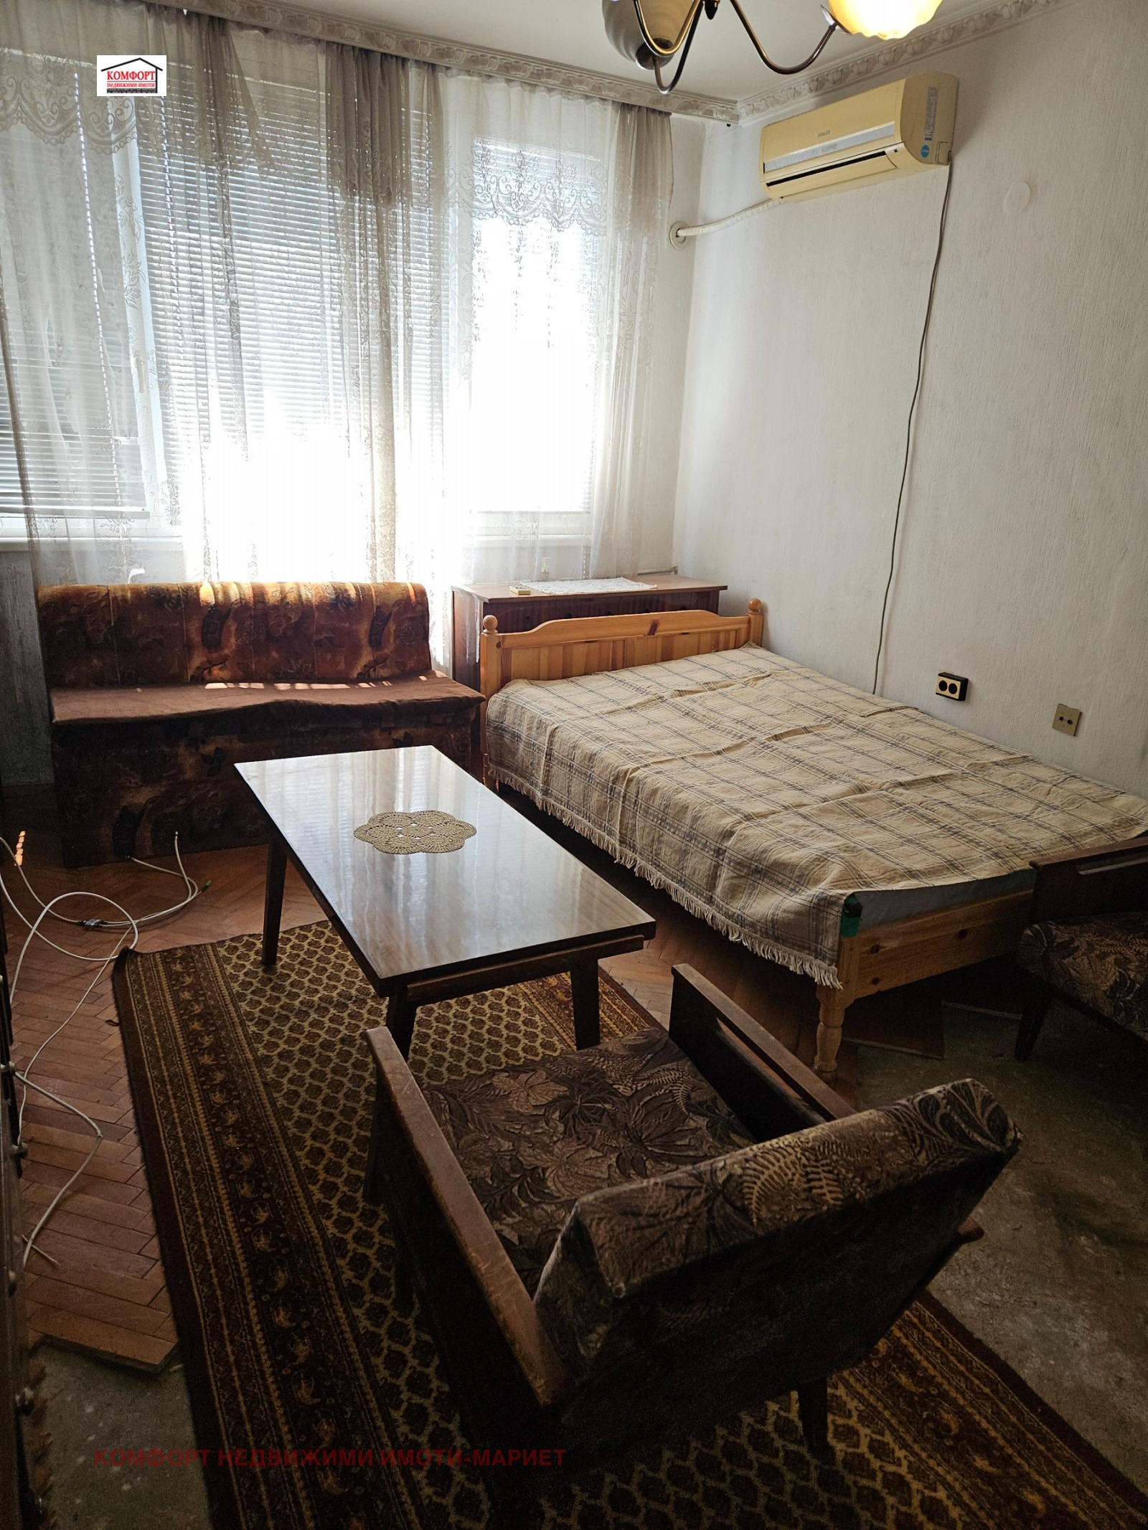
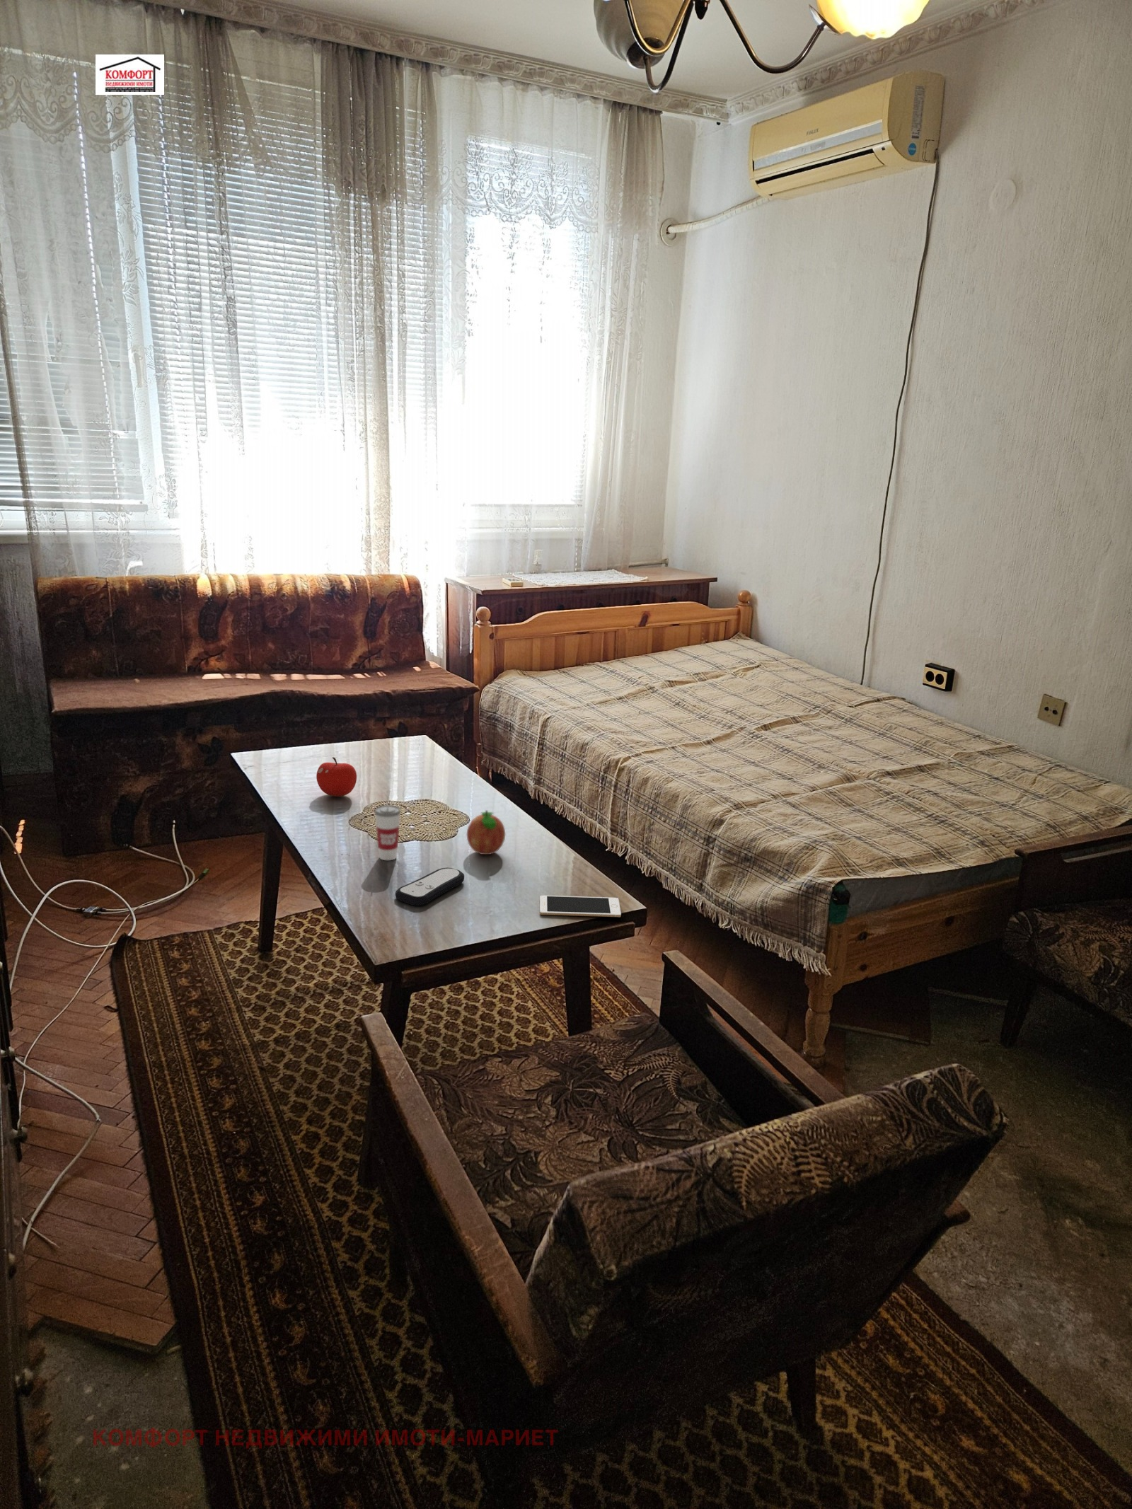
+ fruit (486, 831)
+ remote control (432, 885)
+ fruit (337, 776)
+ cell phone (579, 906)
+ cup (388, 825)
